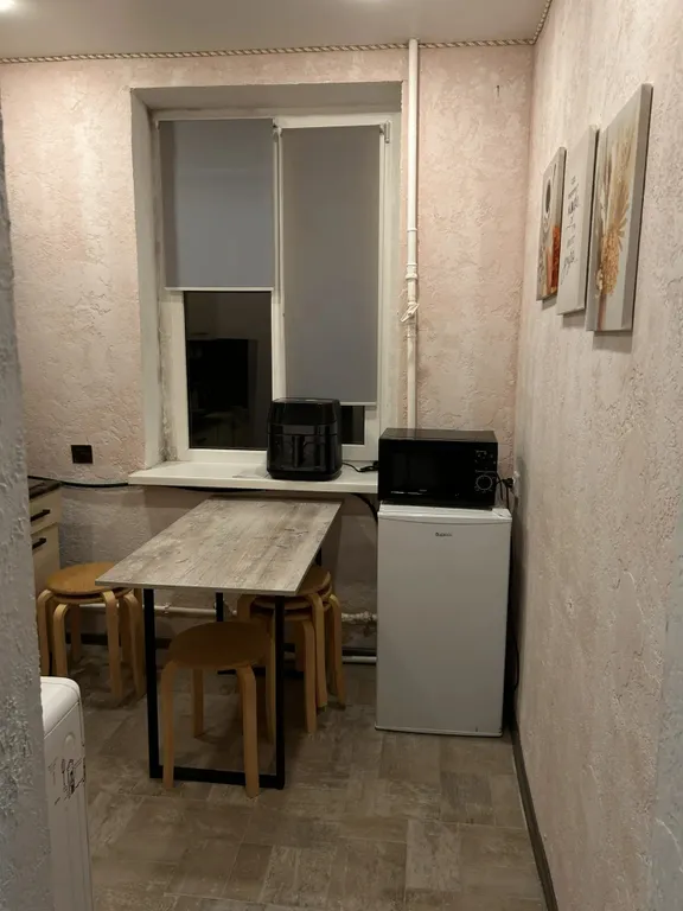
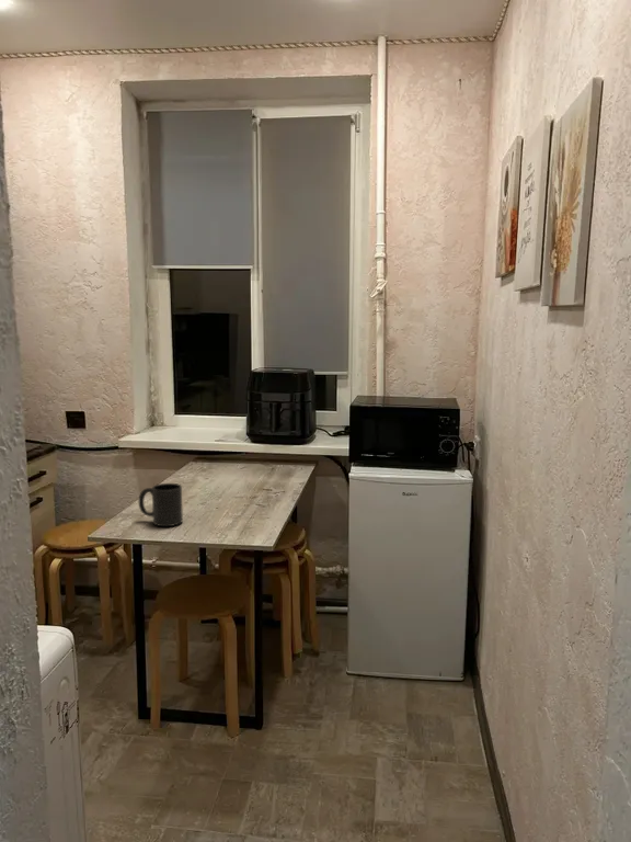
+ mug (161, 504)
